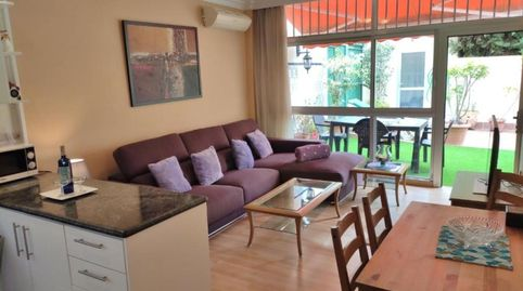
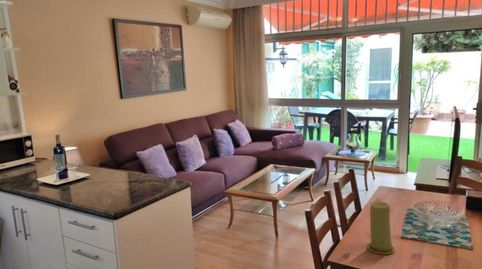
+ candle (380, 226)
